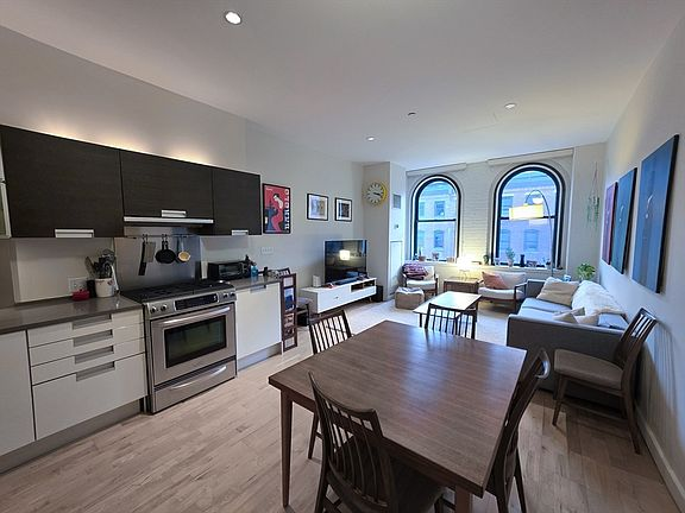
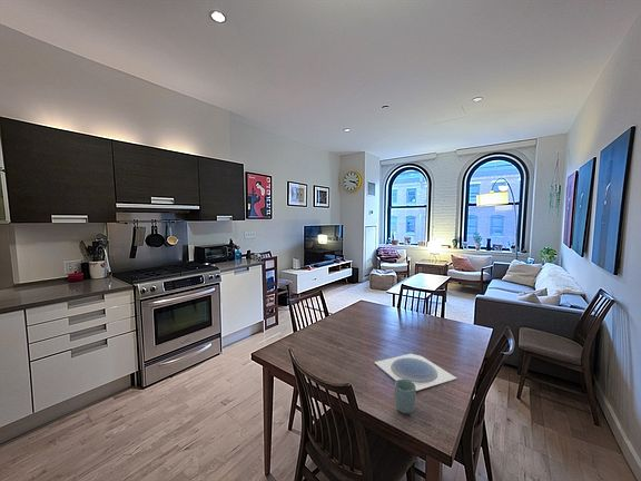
+ cup (404, 396)
+ plate (413, 367)
